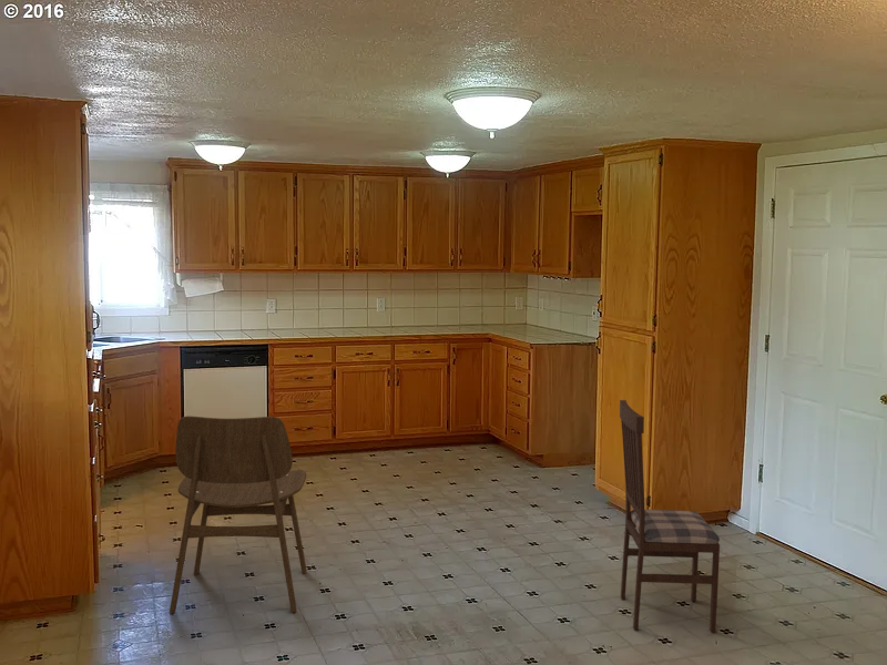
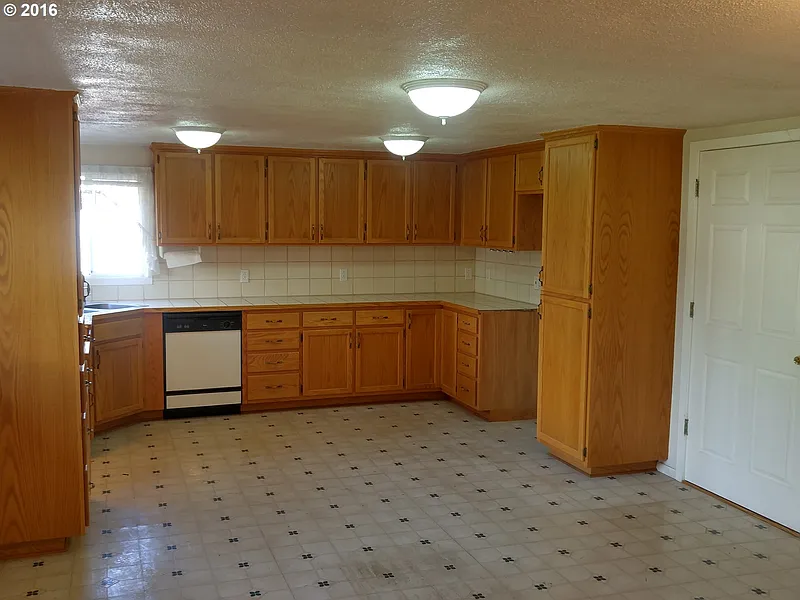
- dining chair (241, 500)
- dining chair (665, 512)
